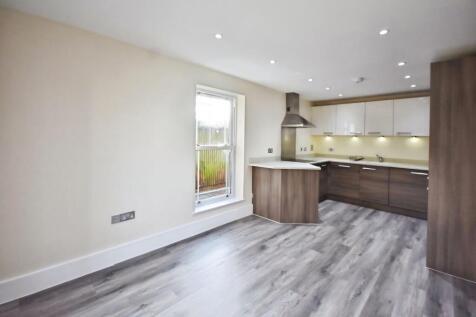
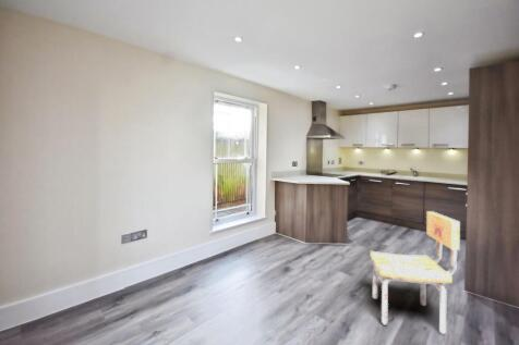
+ chair (410, 264)
